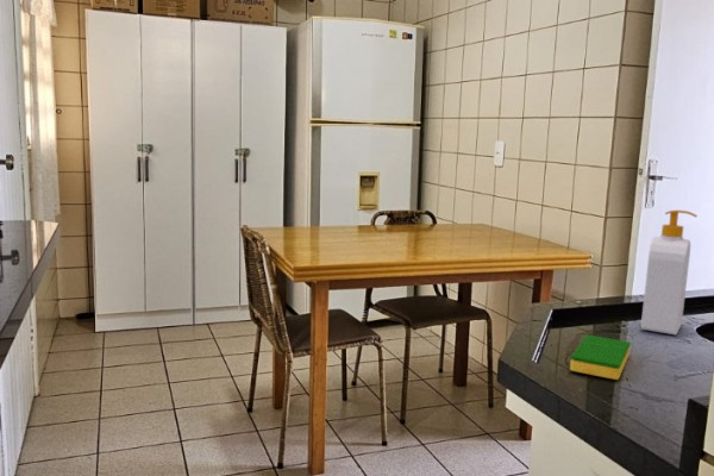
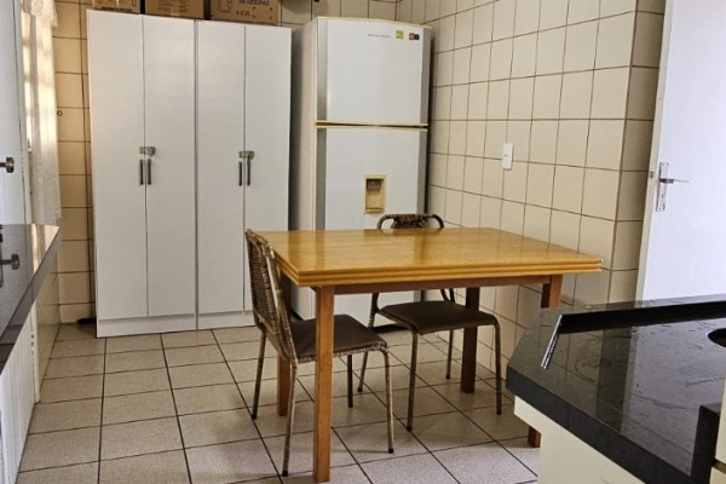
- dish sponge (601, 355)
- soap bottle (670, 269)
